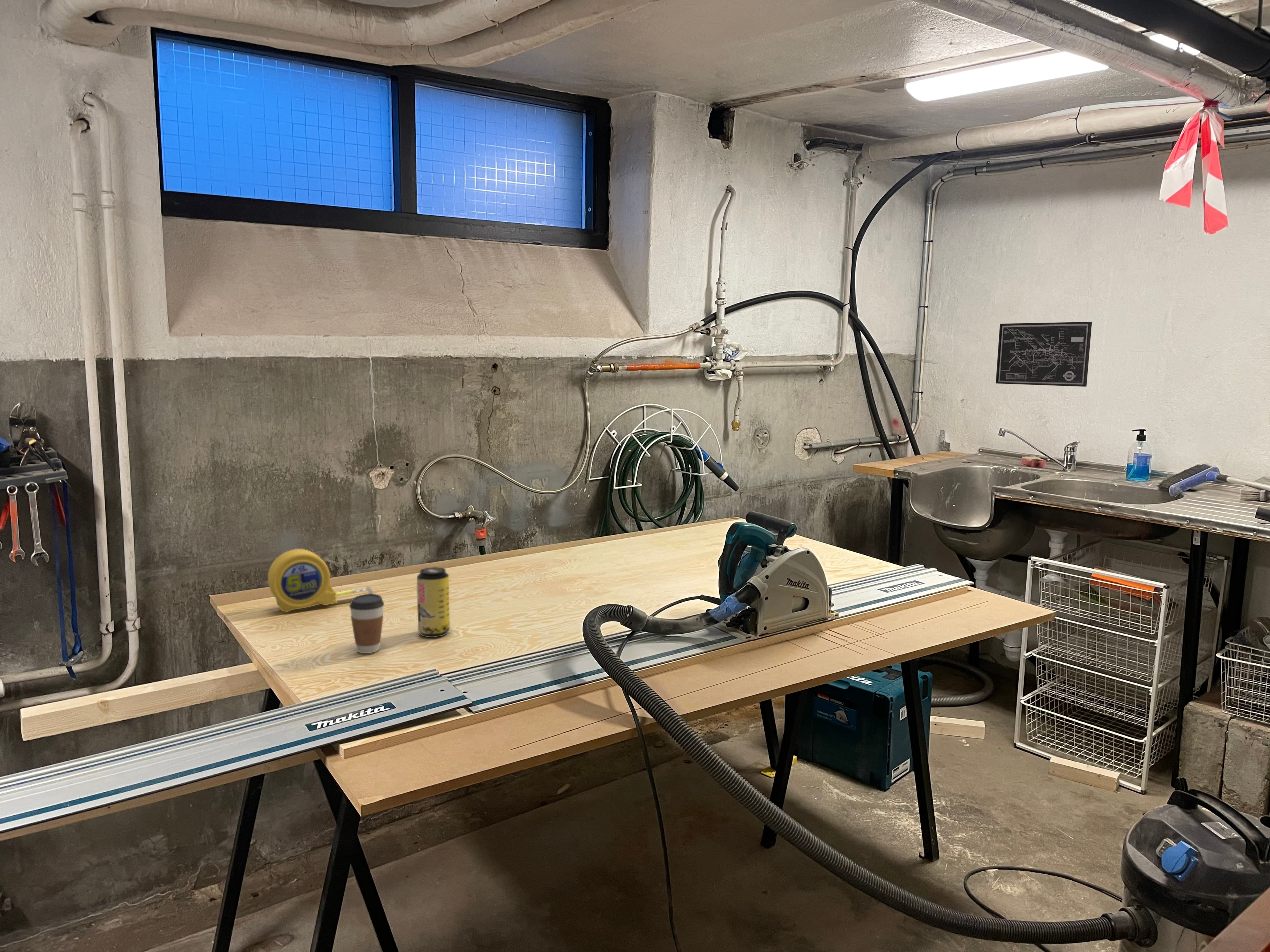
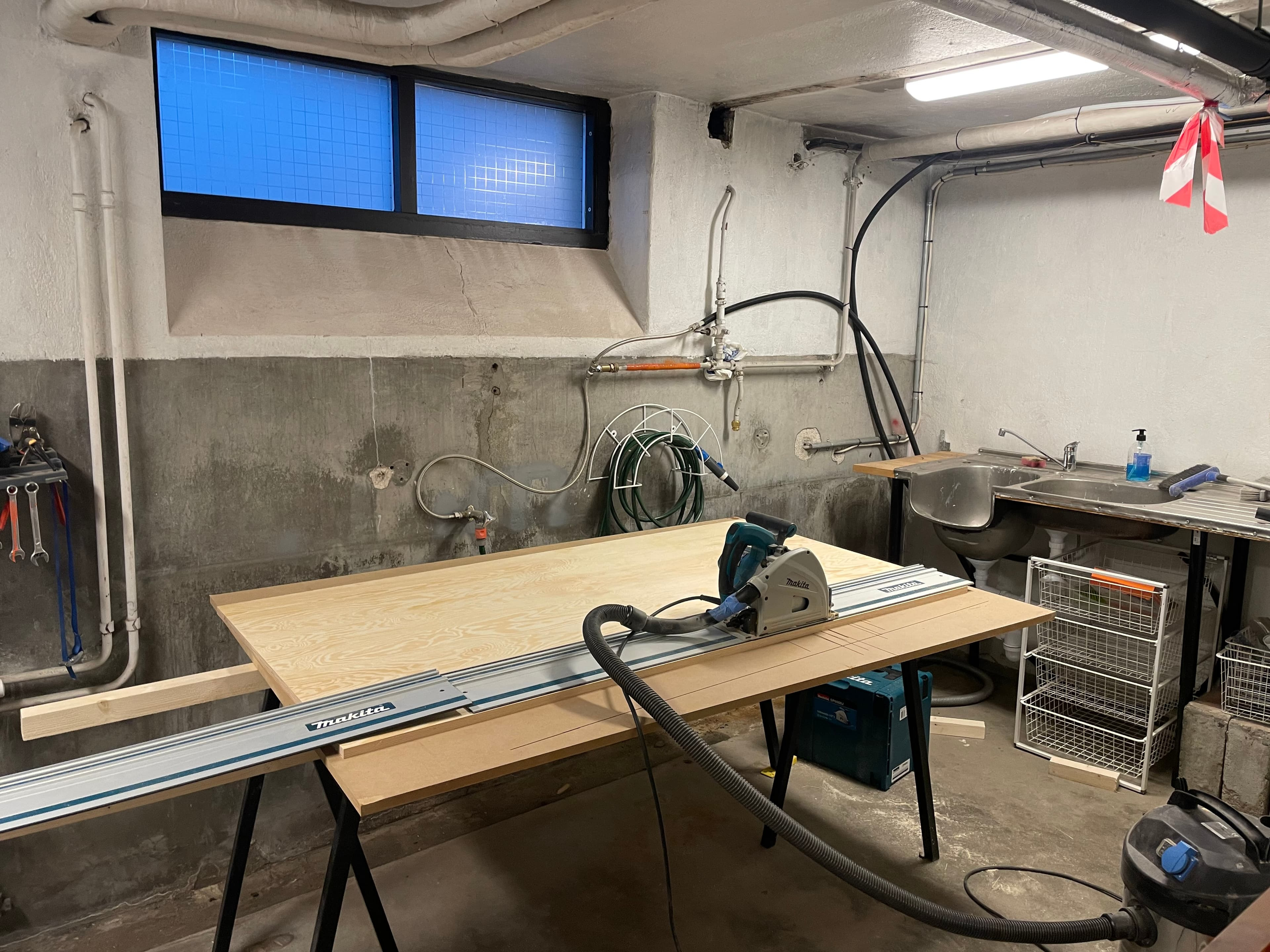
- coffee cup (367, 624)
- tape measure (321, 576)
- beverage can (433, 602)
- wall art (1041, 354)
